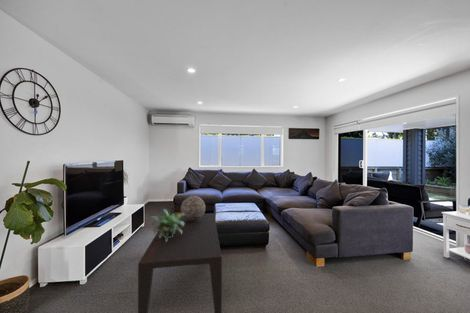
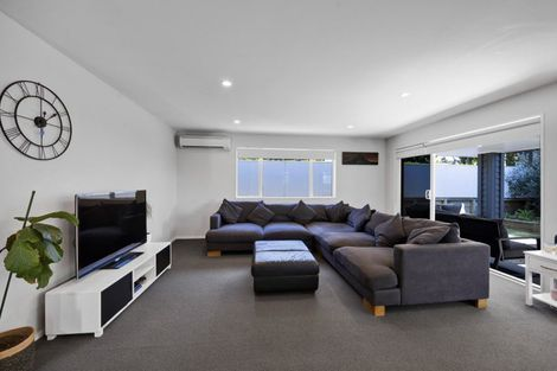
- potted plant (168, 223)
- coffee table (187, 253)
- decorative sphere (193, 208)
